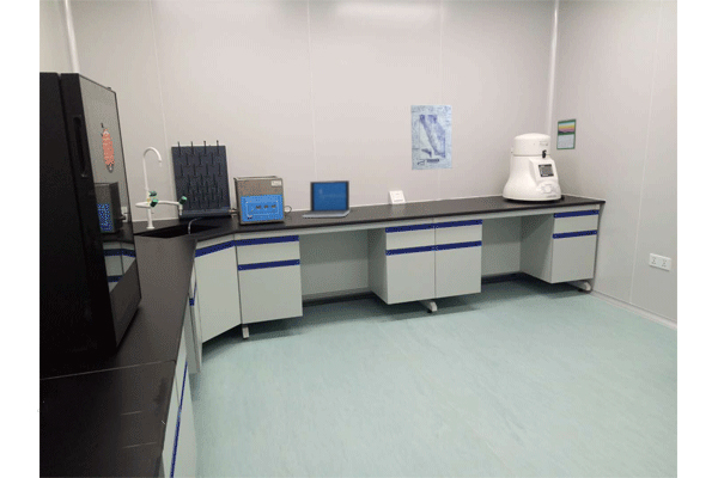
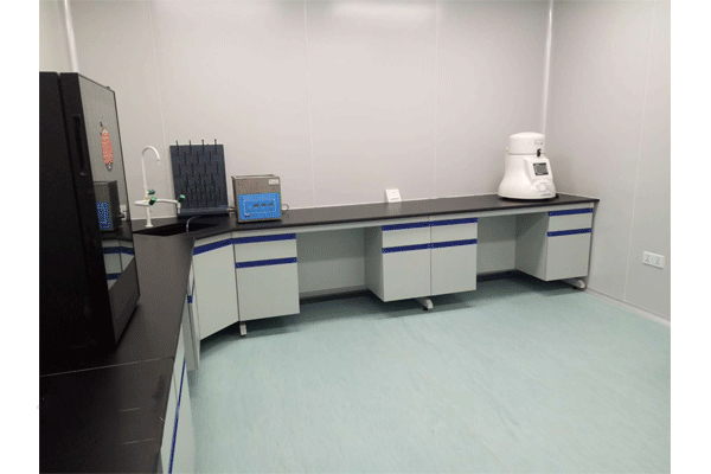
- wall art (431, 137)
- calendar (566, 134)
- laptop (325, 197)
